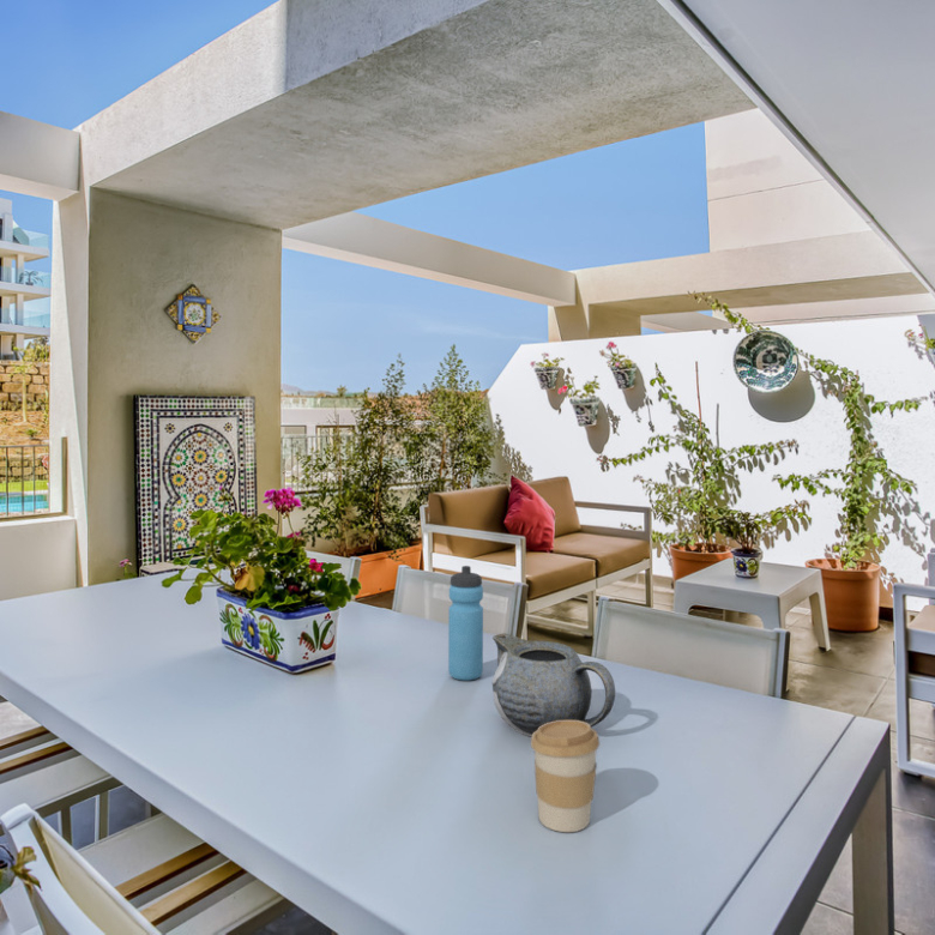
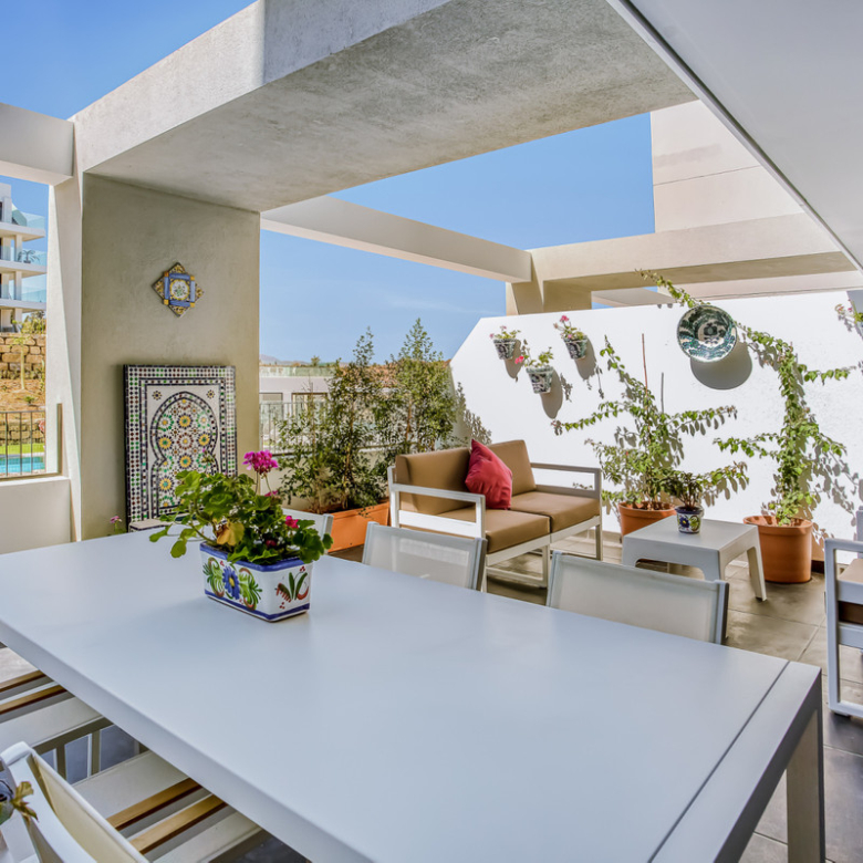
- coffee cup (563, 772)
- water bottle (465, 621)
- teapot (549, 686)
